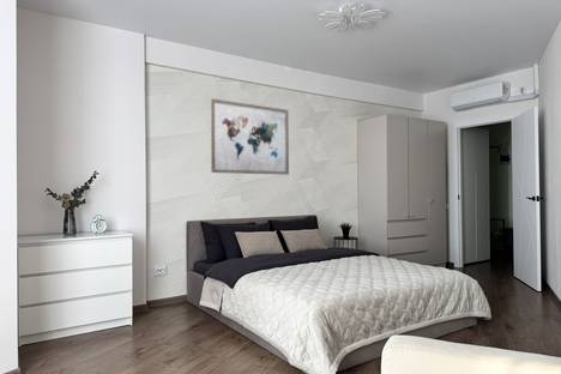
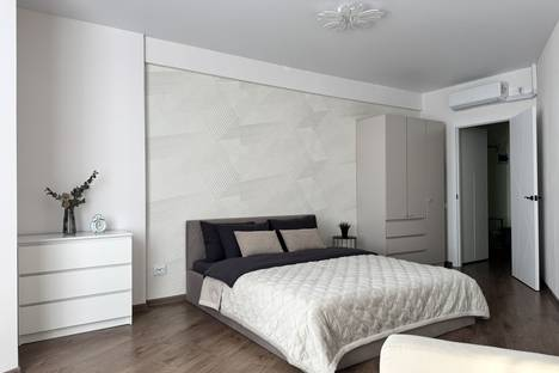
- wall art (252, 139)
